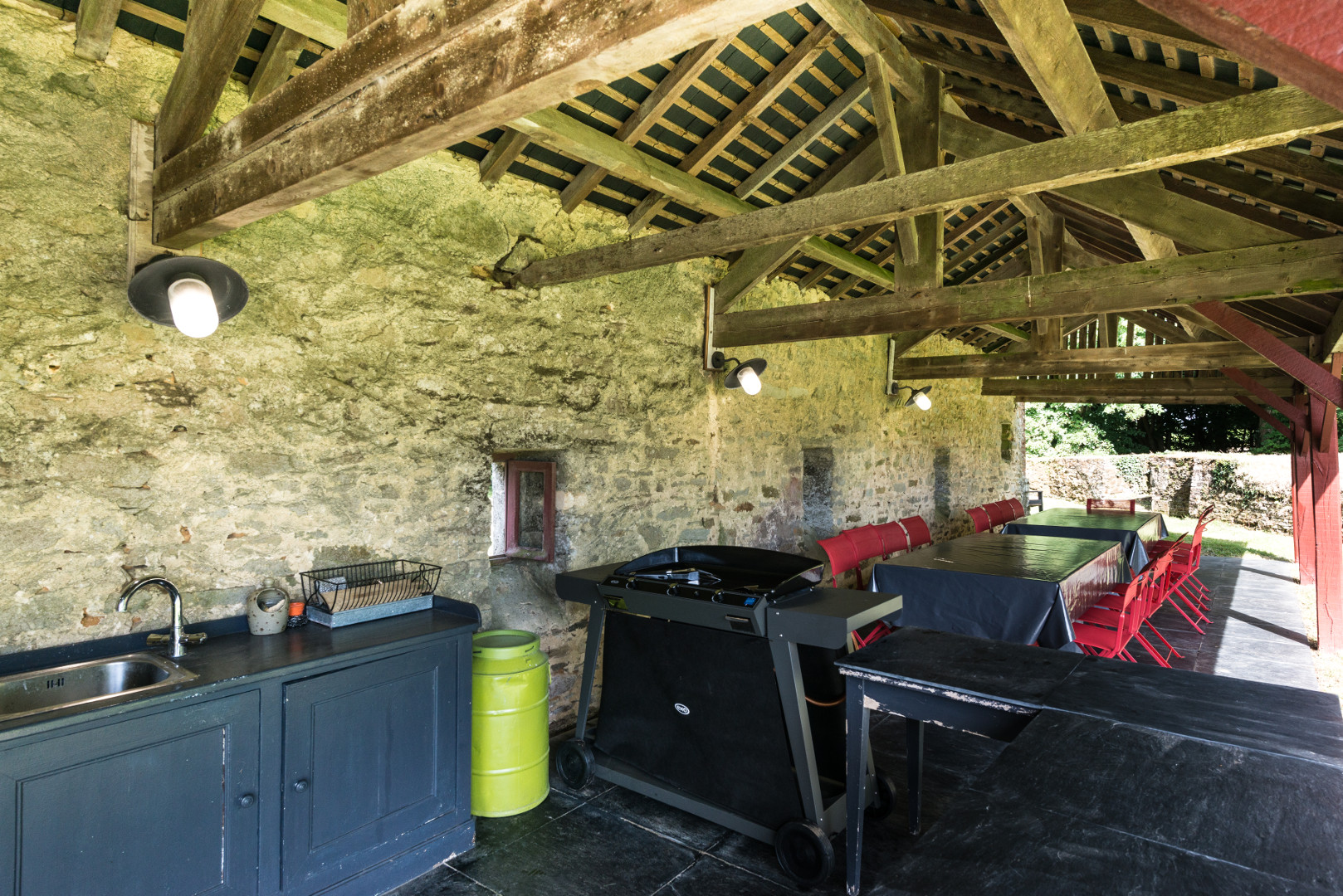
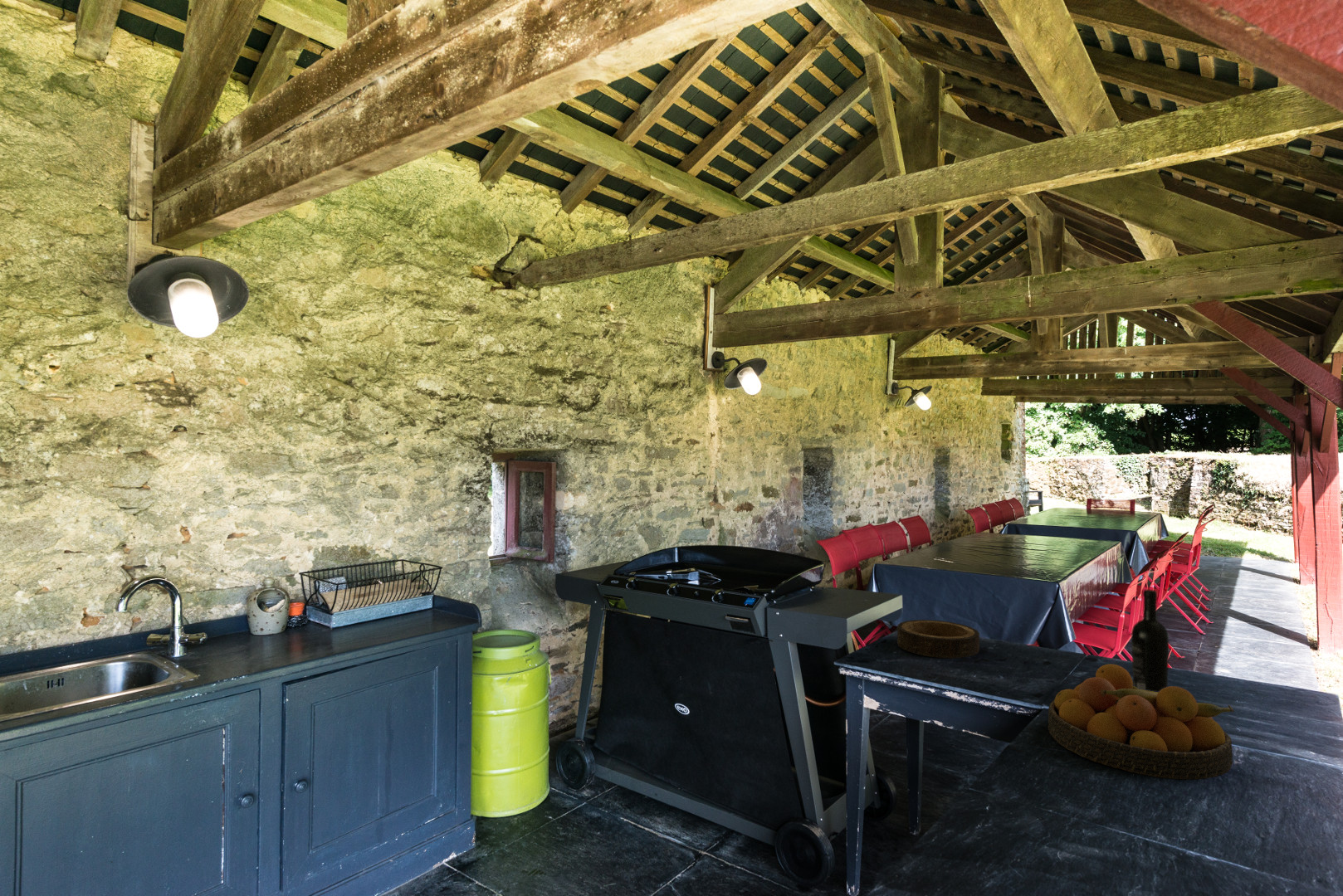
+ fruit bowl (1134, 711)
+ wooden bowl (937, 638)
+ wine bottle (1150, 644)
